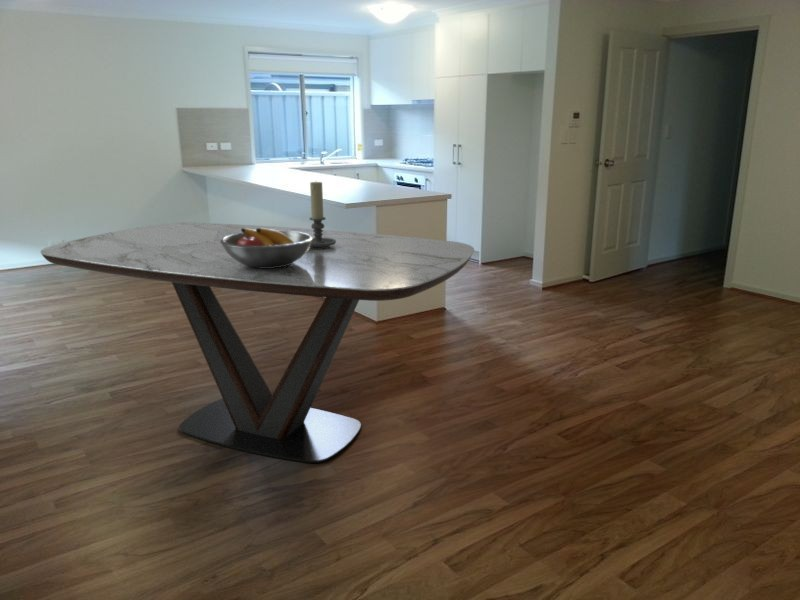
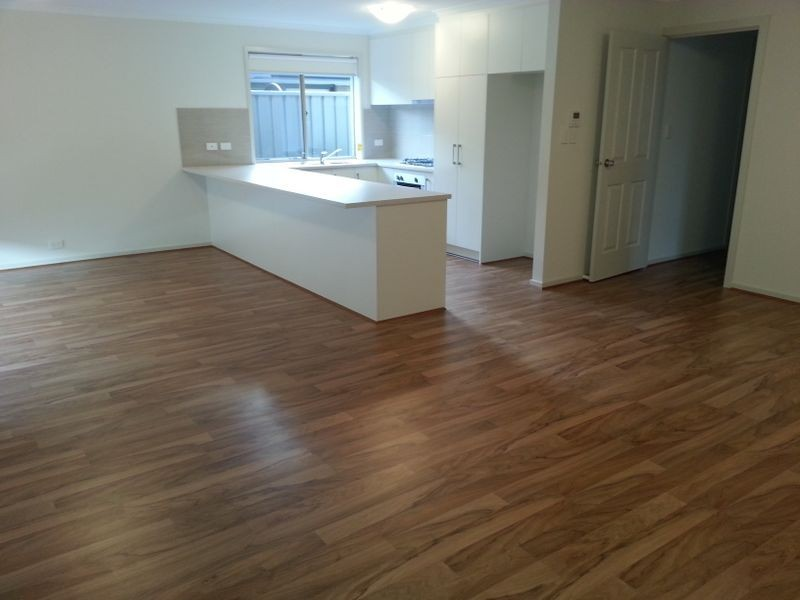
- candle holder (315, 214)
- fruit bowl (267, 247)
- dining table (247, 350)
